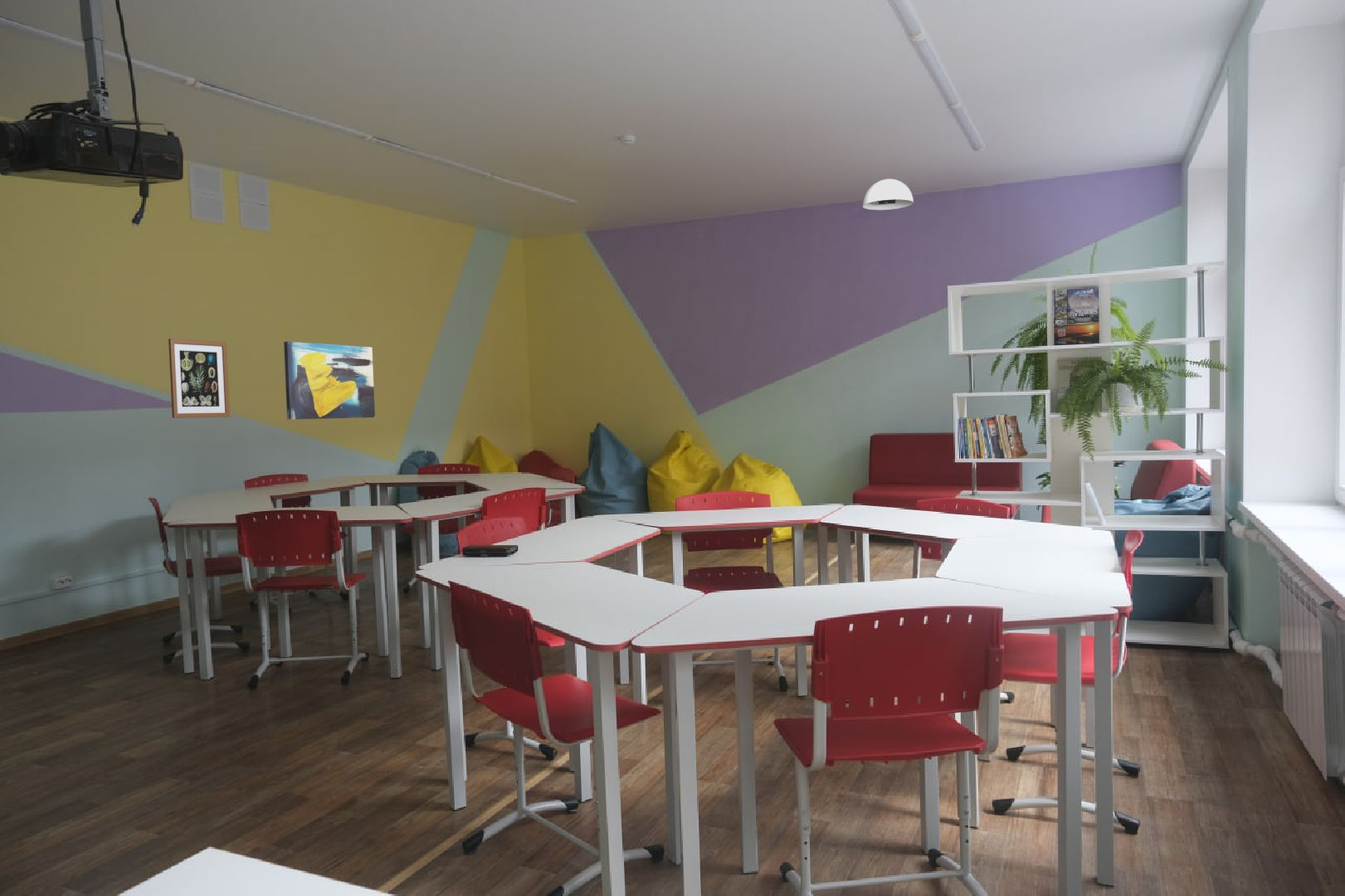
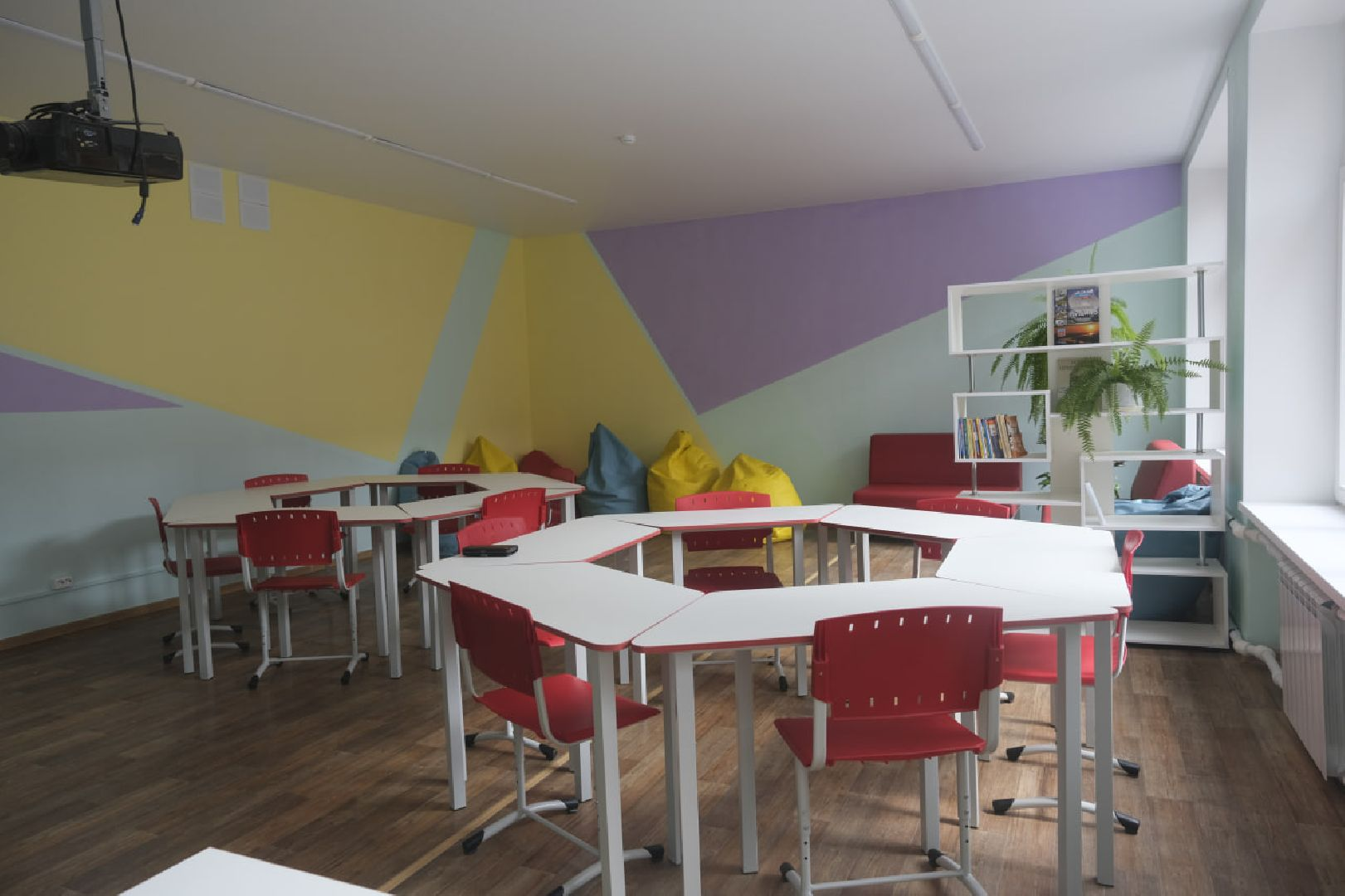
- wall art (331, 381)
- ceiling light (887, 192)
- wall art (200, 378)
